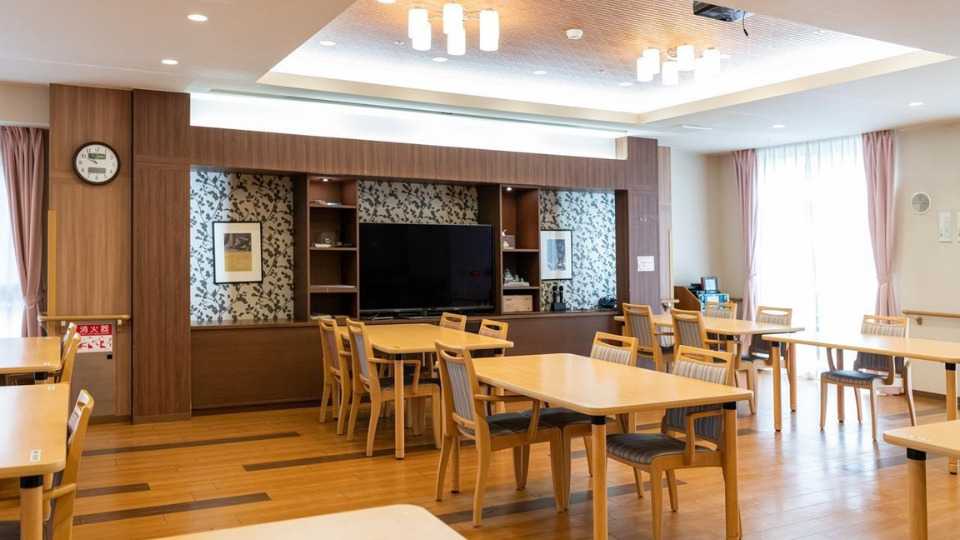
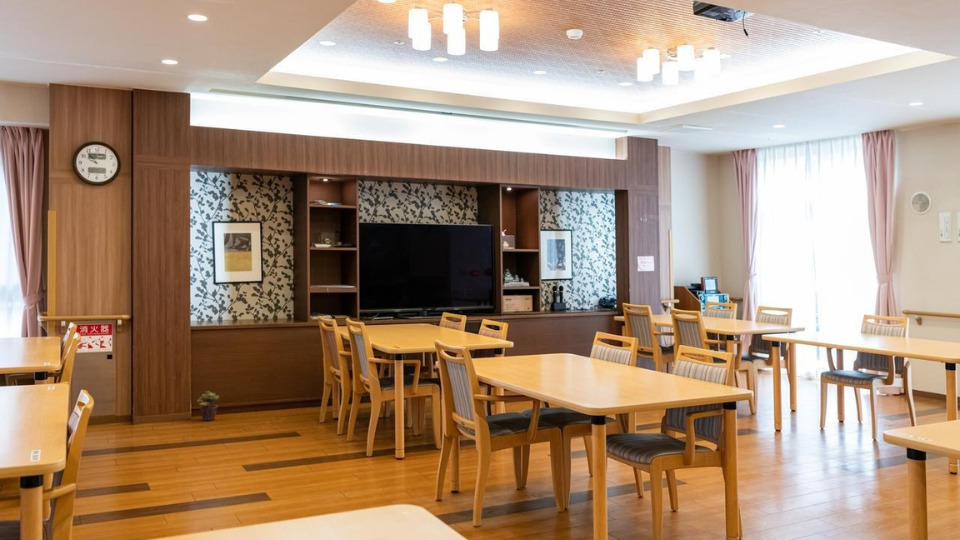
+ potted plant (207, 405)
